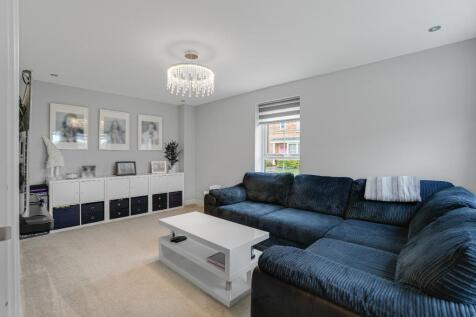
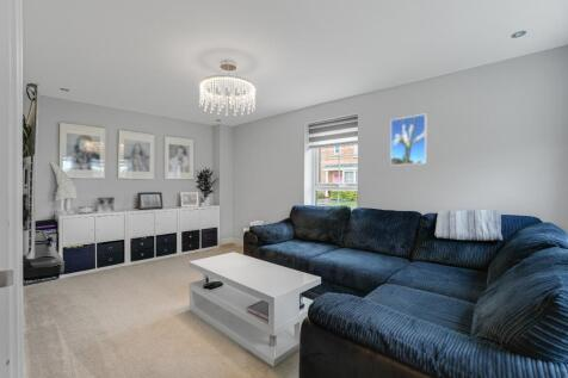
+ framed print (407, 141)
